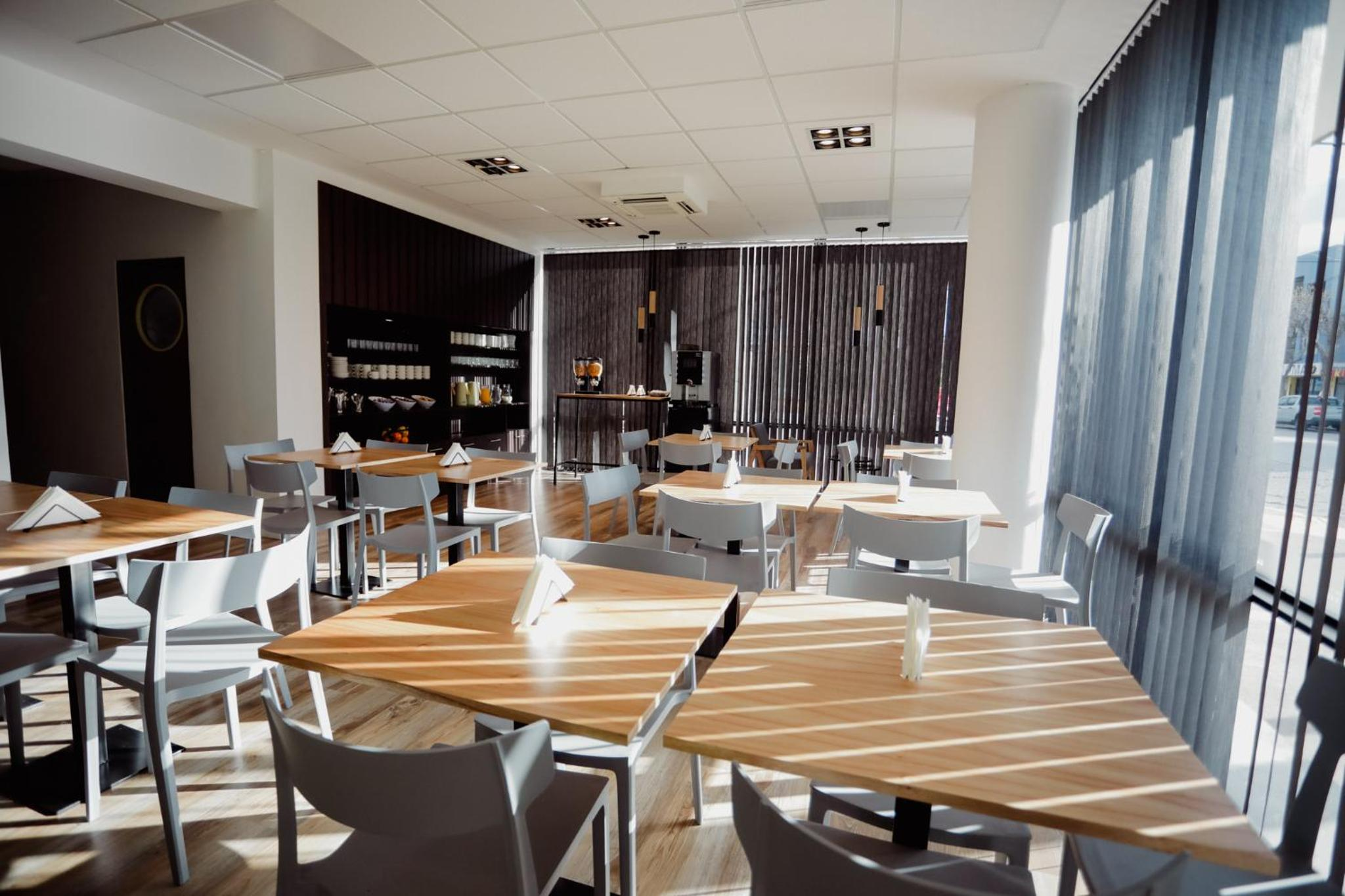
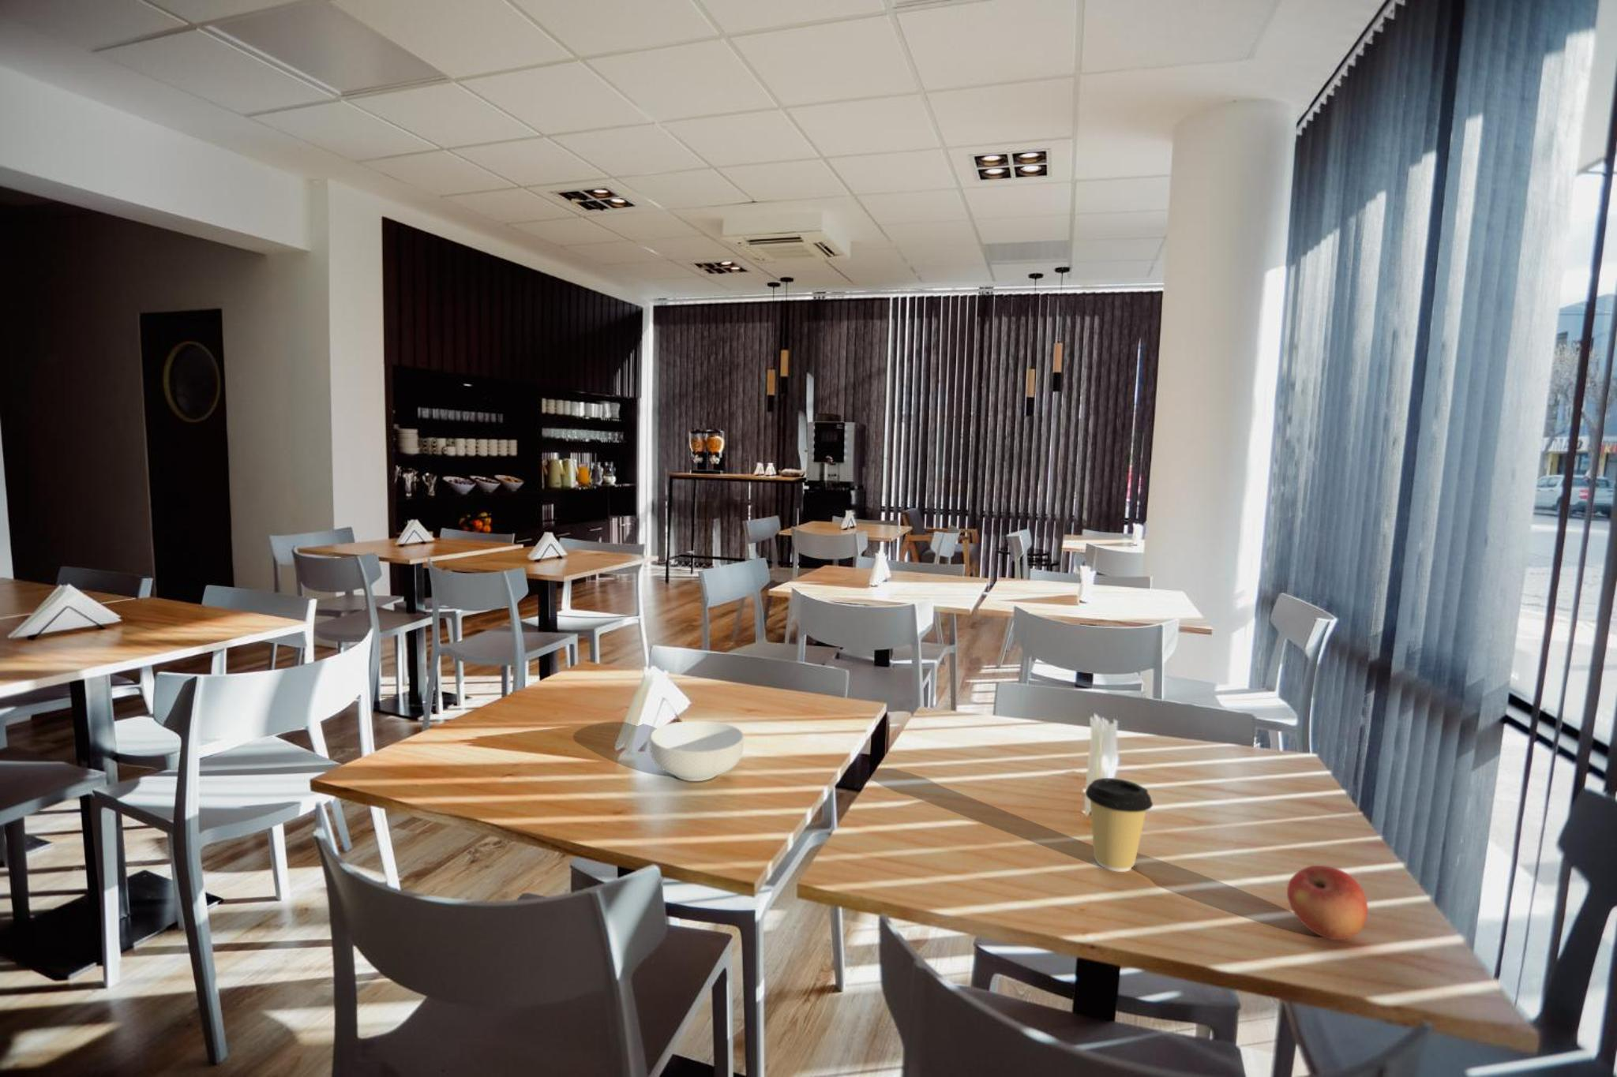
+ cereal bowl (696, 754)
+ coffee cup (1117, 825)
+ apple (1327, 902)
